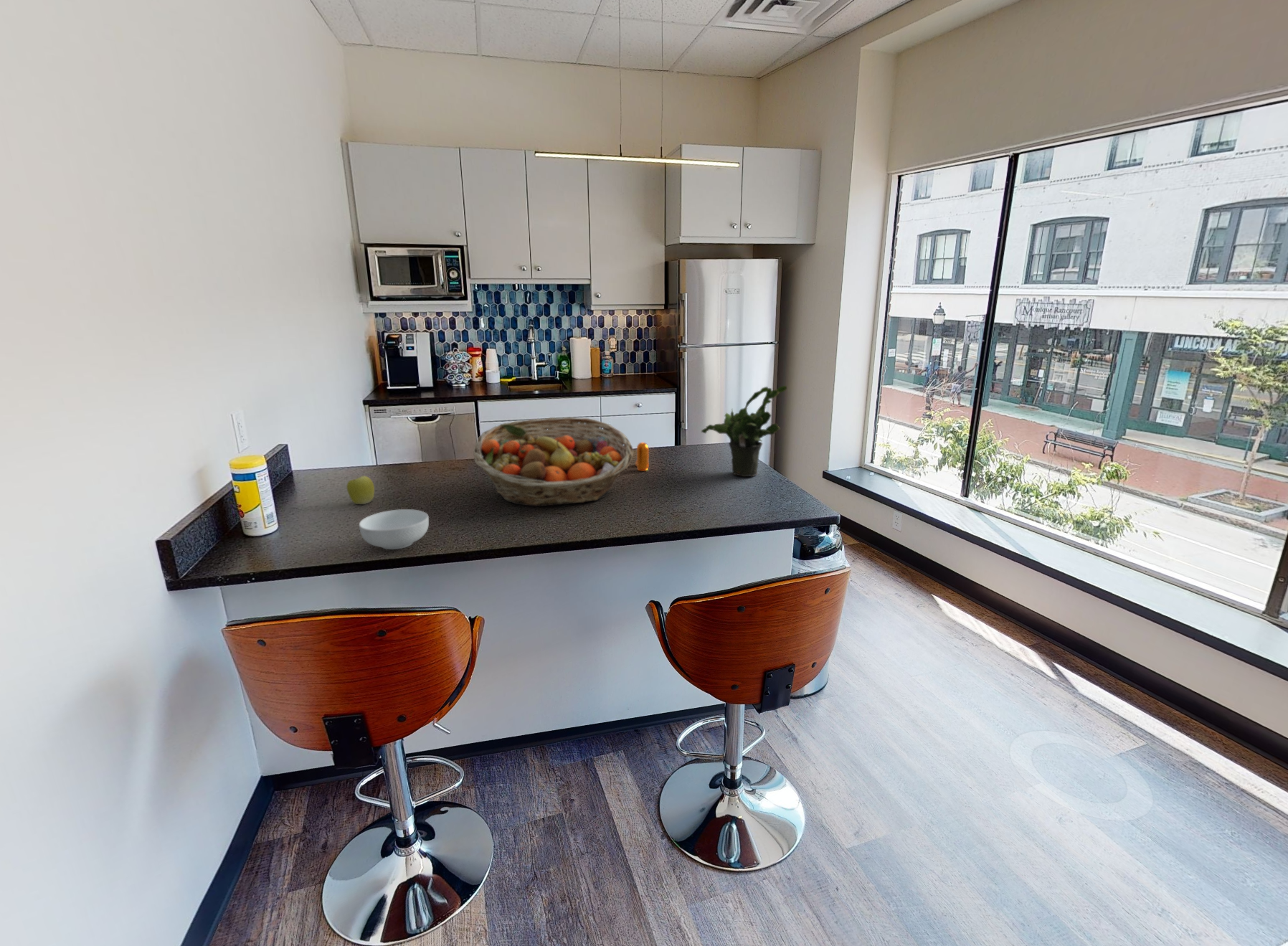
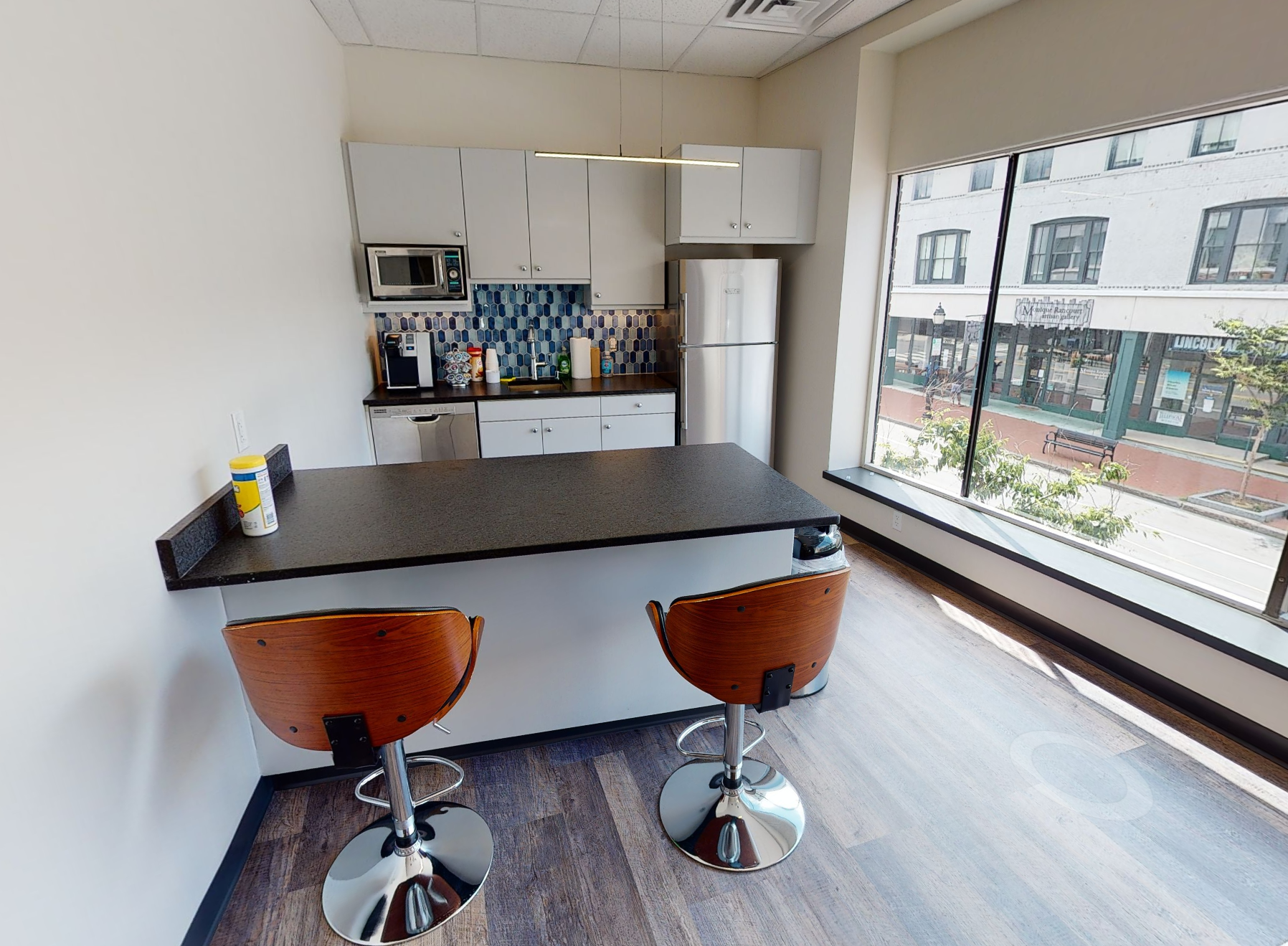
- cereal bowl (395, 531)
- fruit basket (554, 460)
- pepper shaker (642, 454)
- potted plant (748, 428)
- apple (360, 487)
